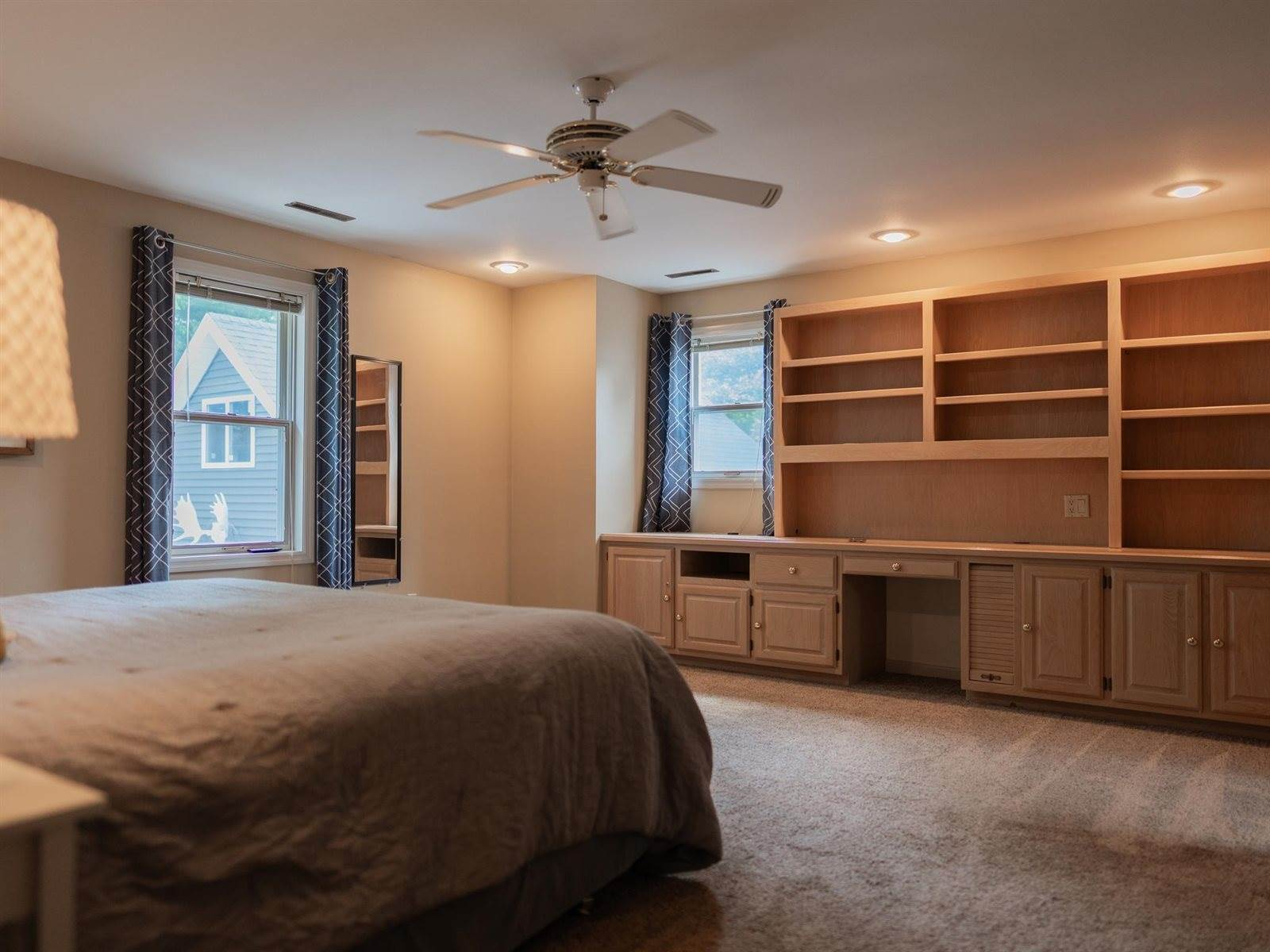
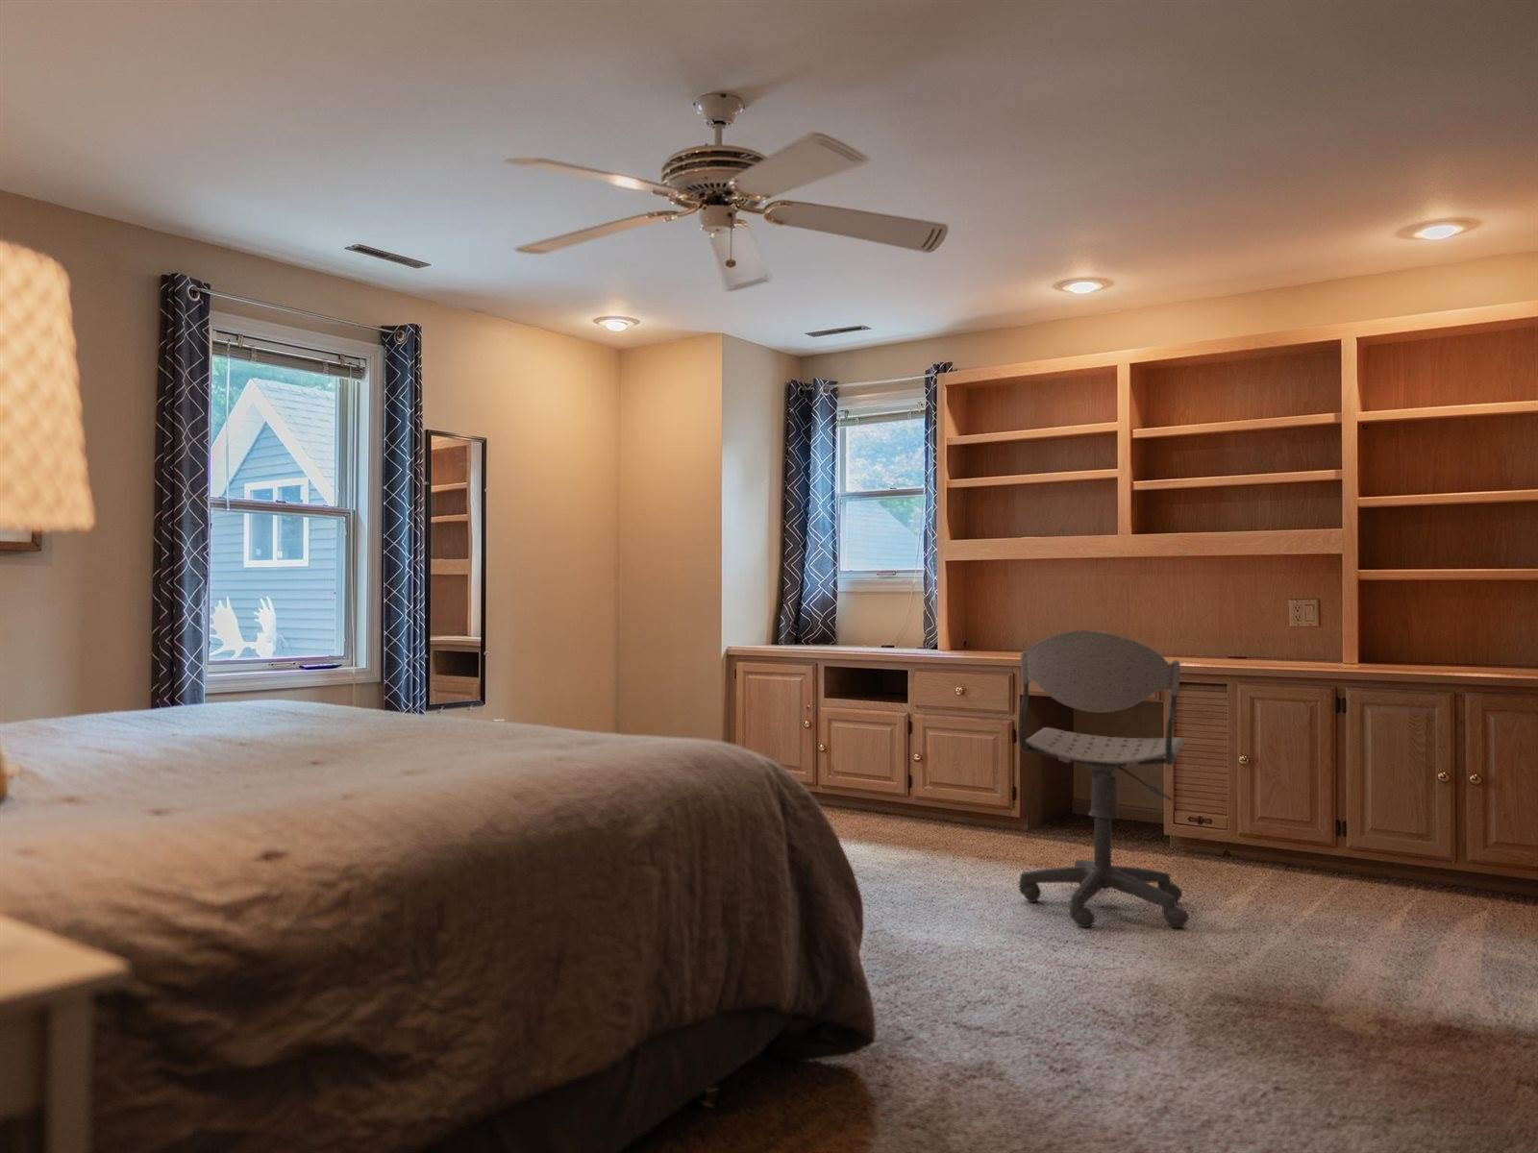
+ office chair (1102, 768)
